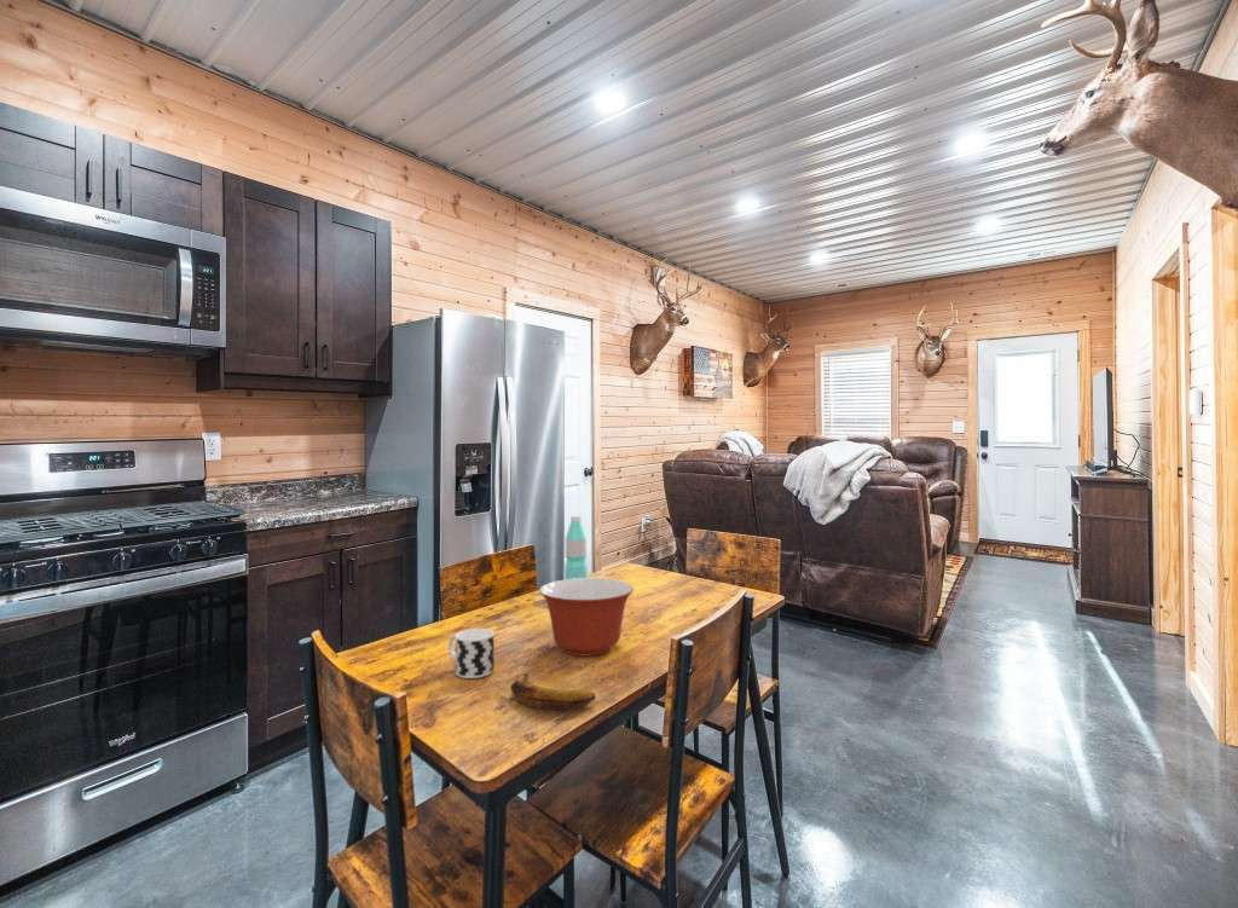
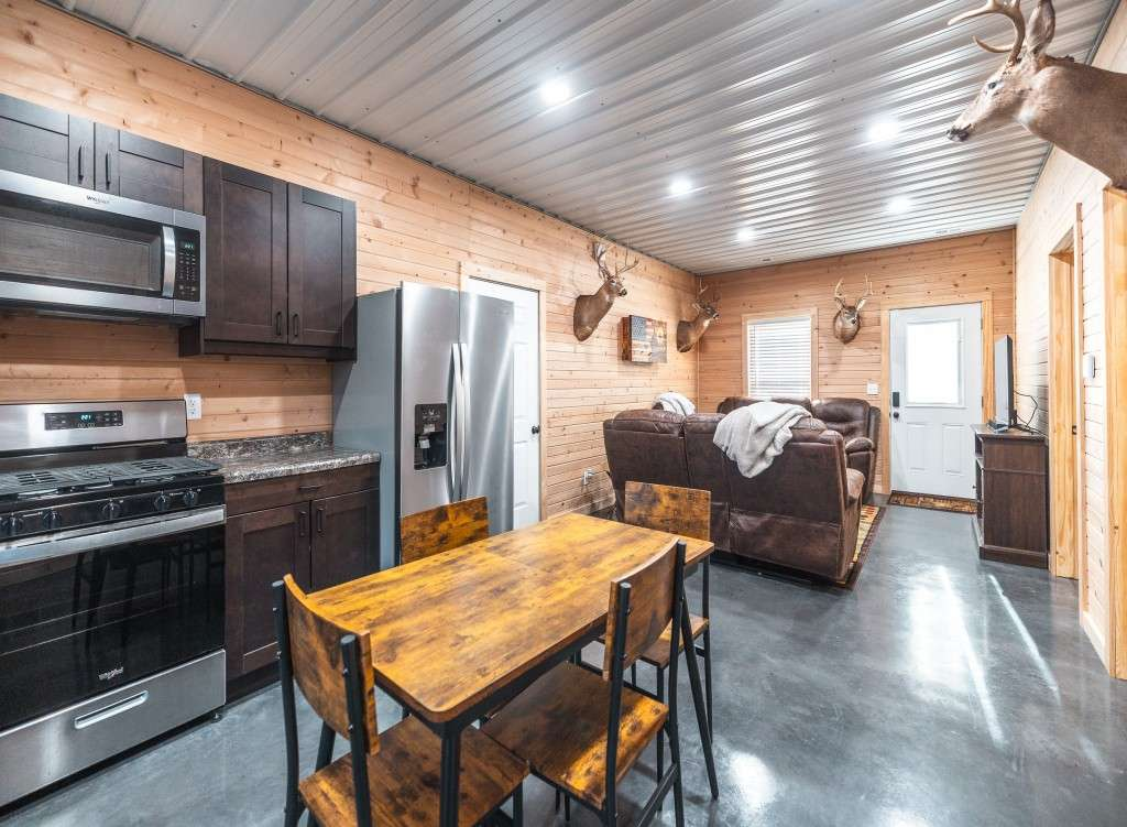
- banana (549, 690)
- cup (469, 652)
- mixing bowl (586, 617)
- water bottle (575, 557)
